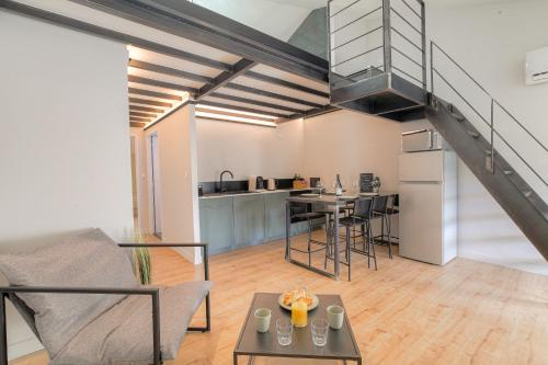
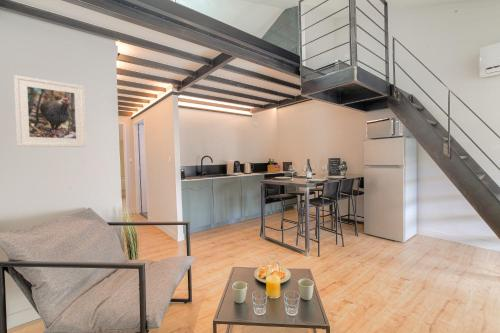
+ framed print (52, 114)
